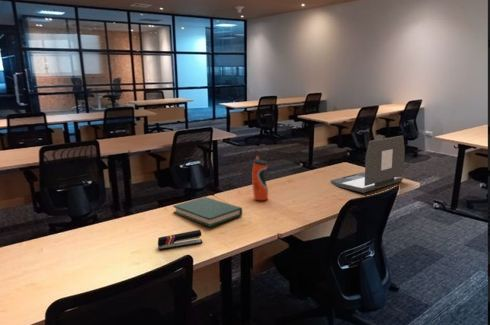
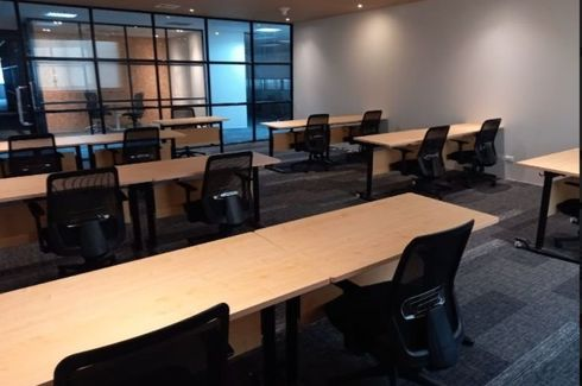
- hardback book (207, 210)
- water bottle (260, 177)
- laptop (366, 159)
- stapler (180, 239)
